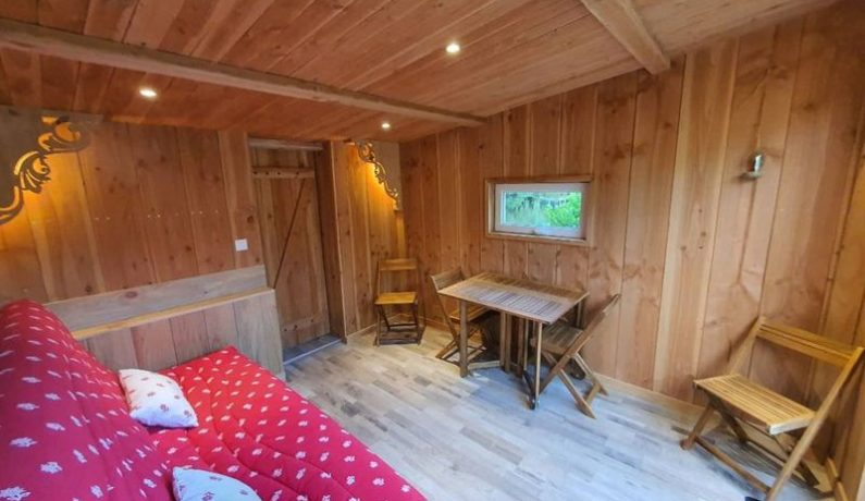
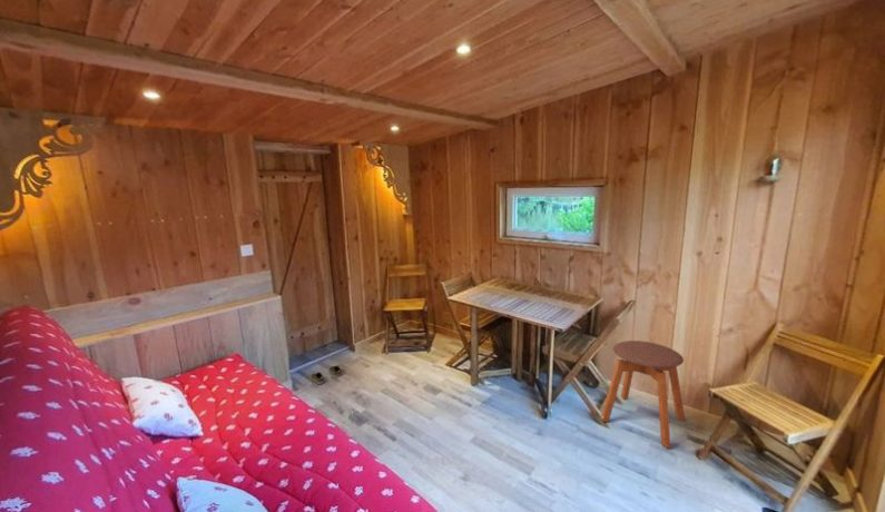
+ shoe (330, 370)
+ stool (649, 375)
